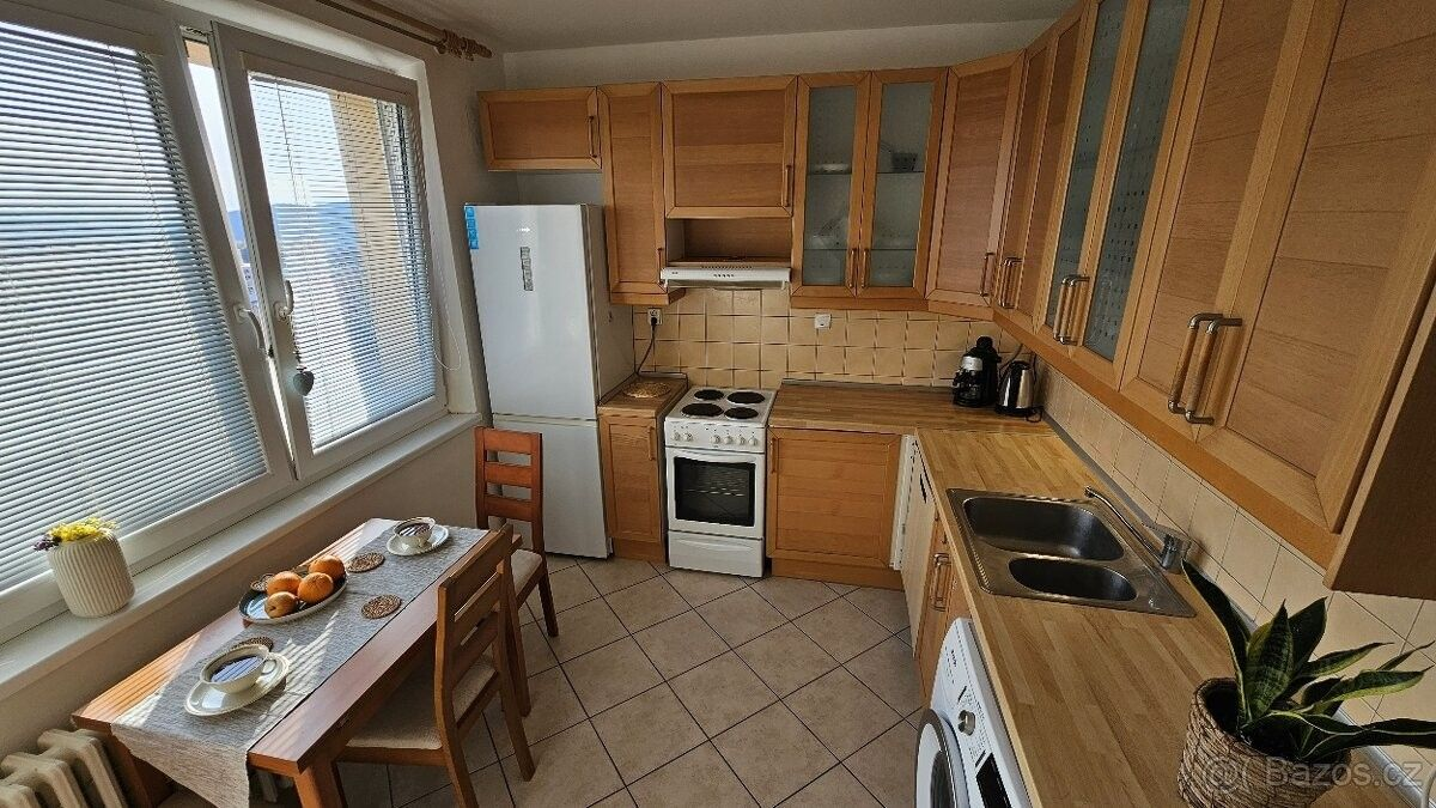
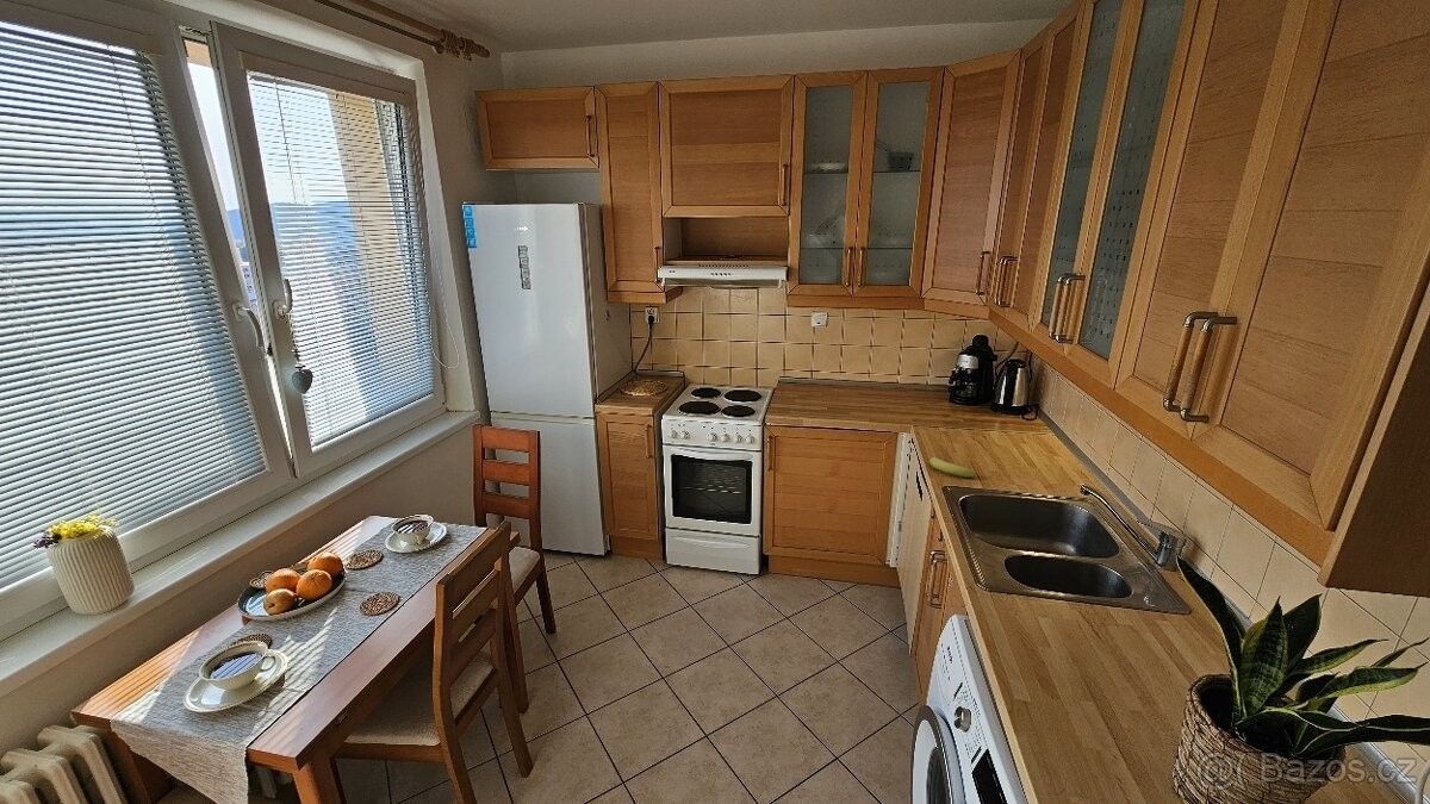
+ fruit (949, 465)
